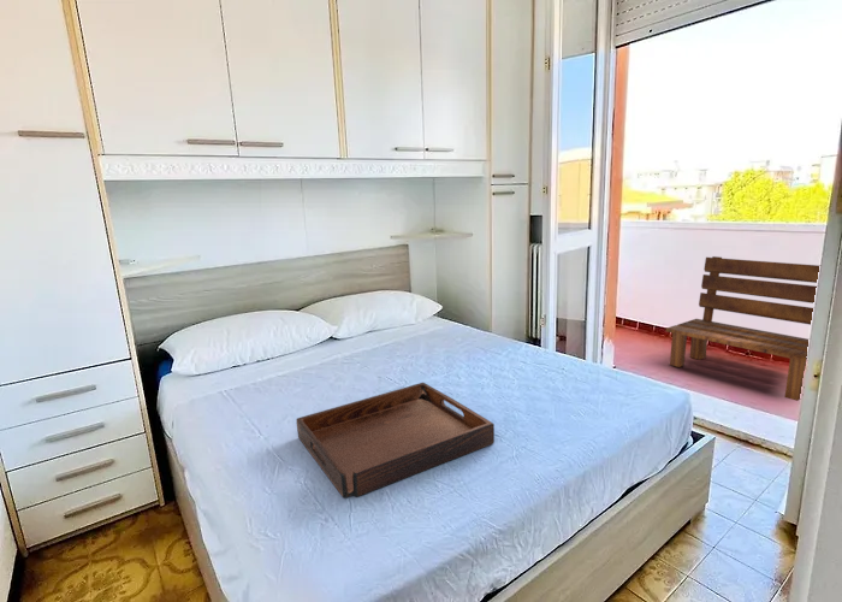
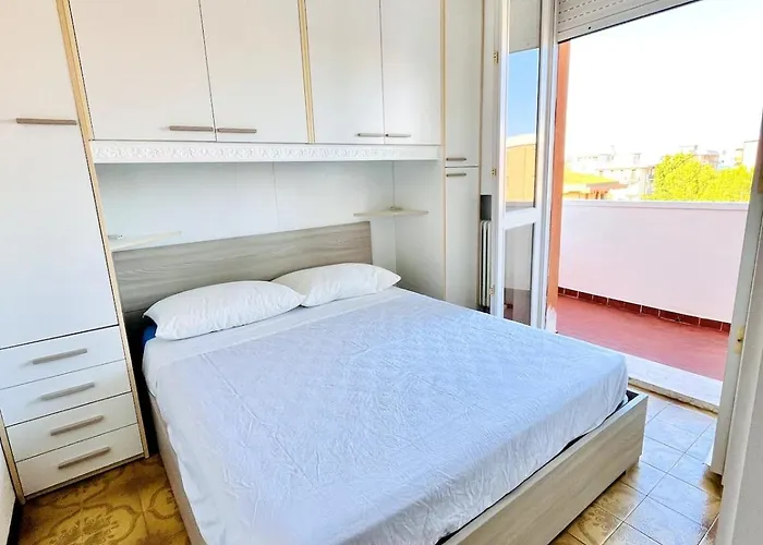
- serving tray (392, 430)
- bench (749, 314)
